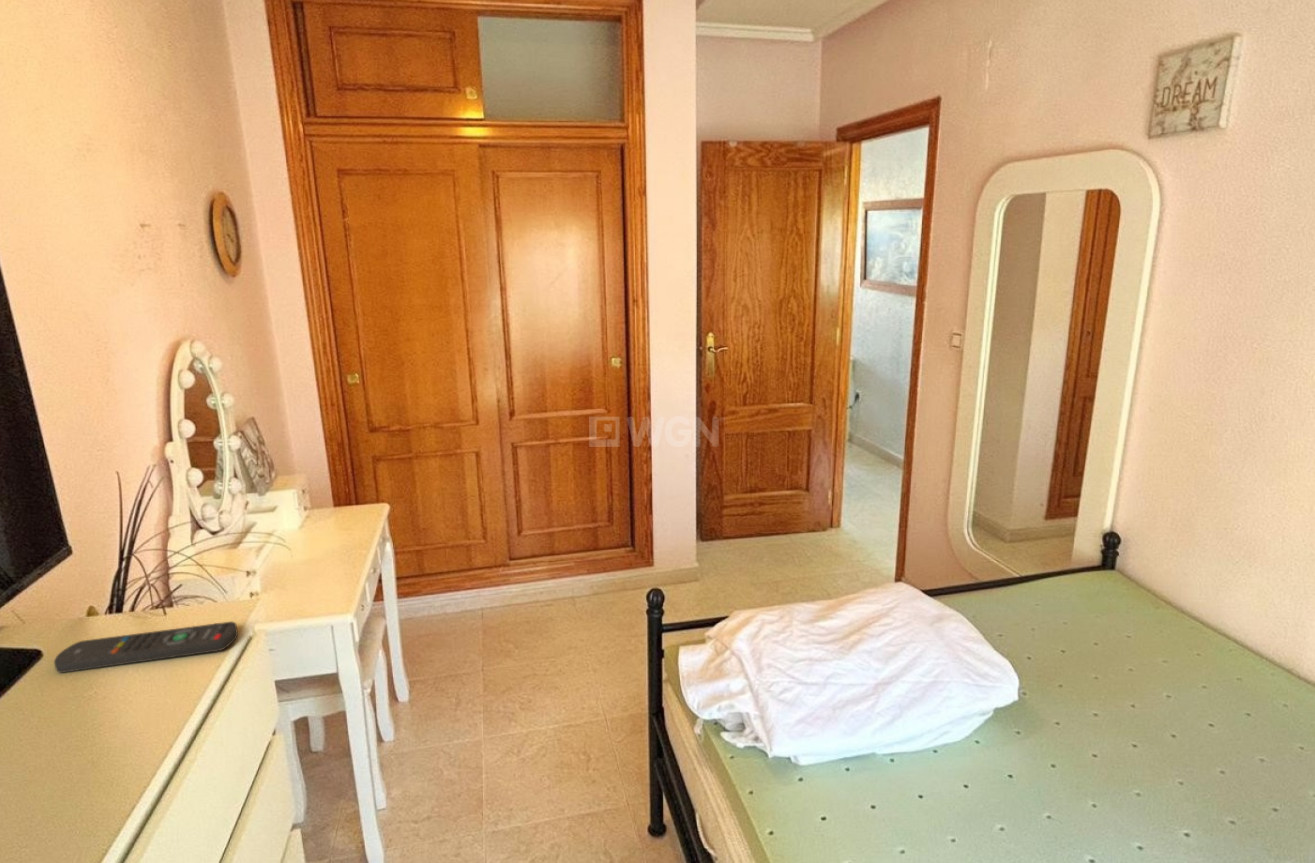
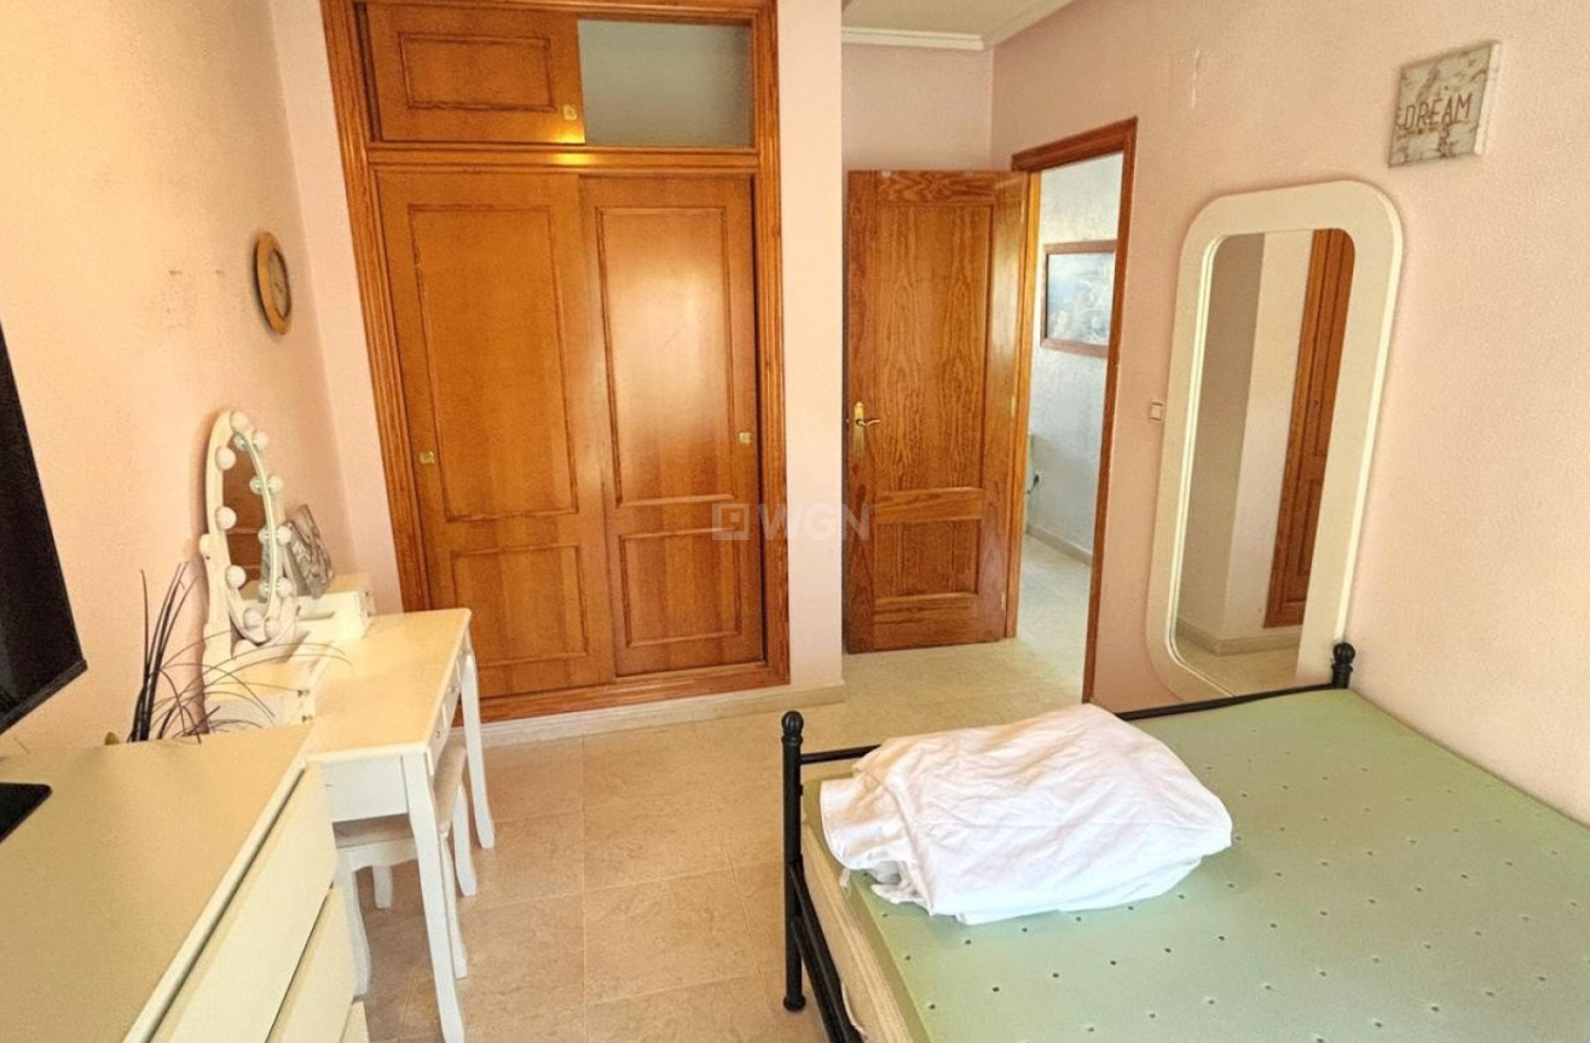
- remote control (150, 645)
